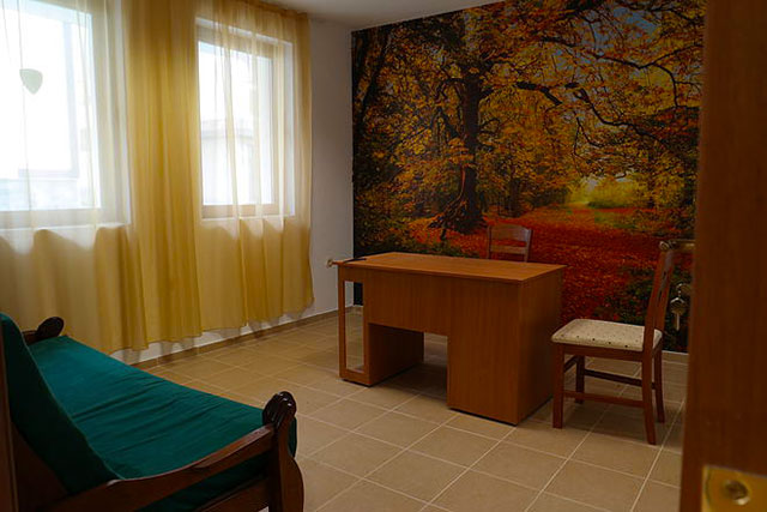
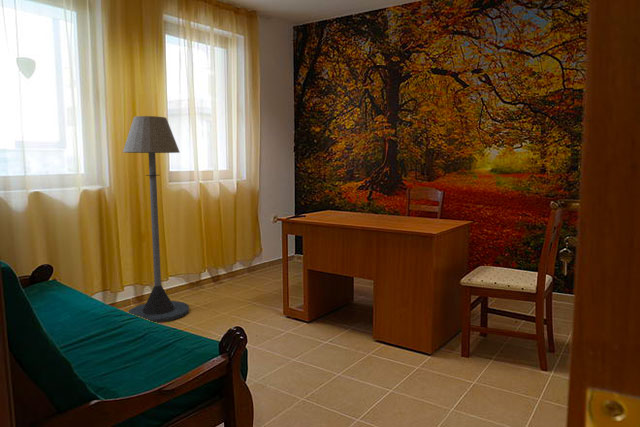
+ floor lamp (154, 217)
